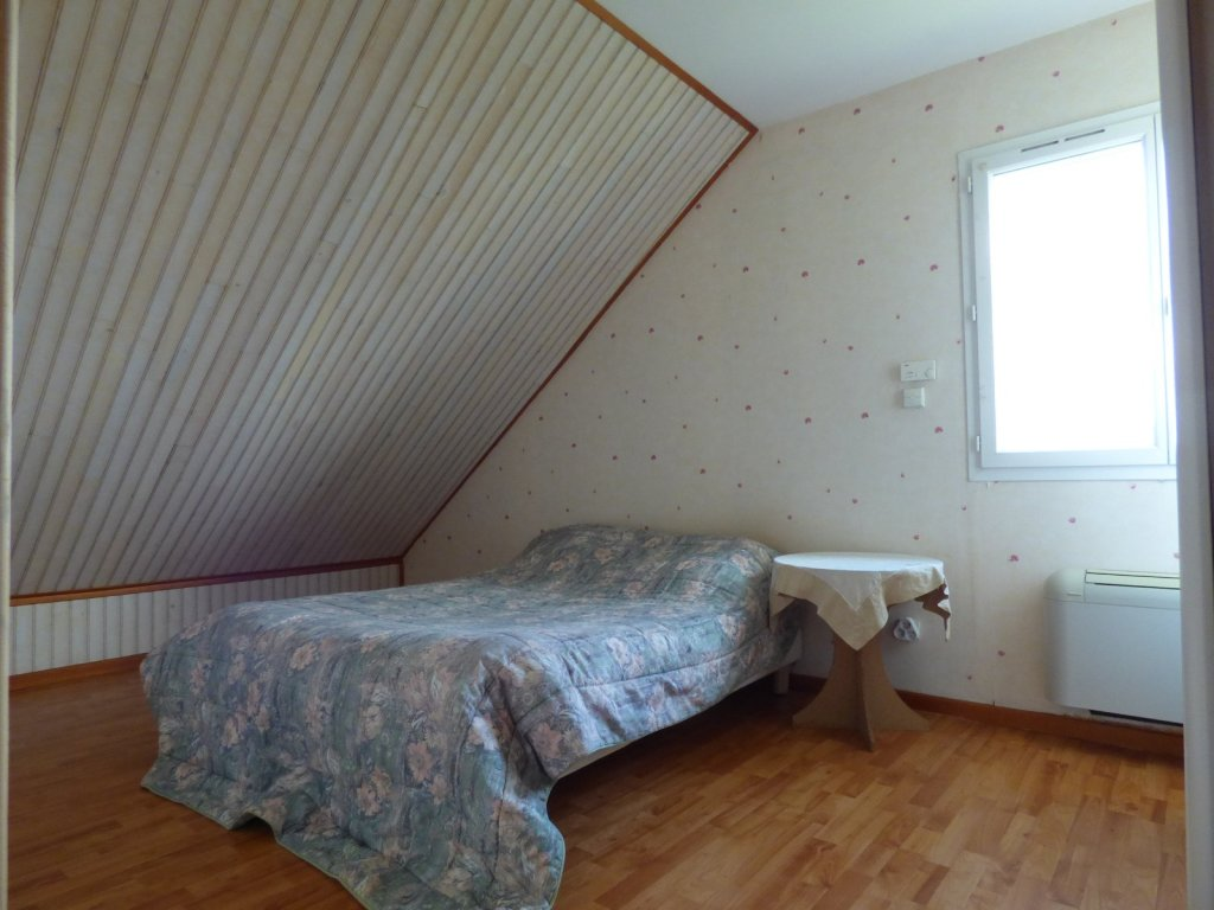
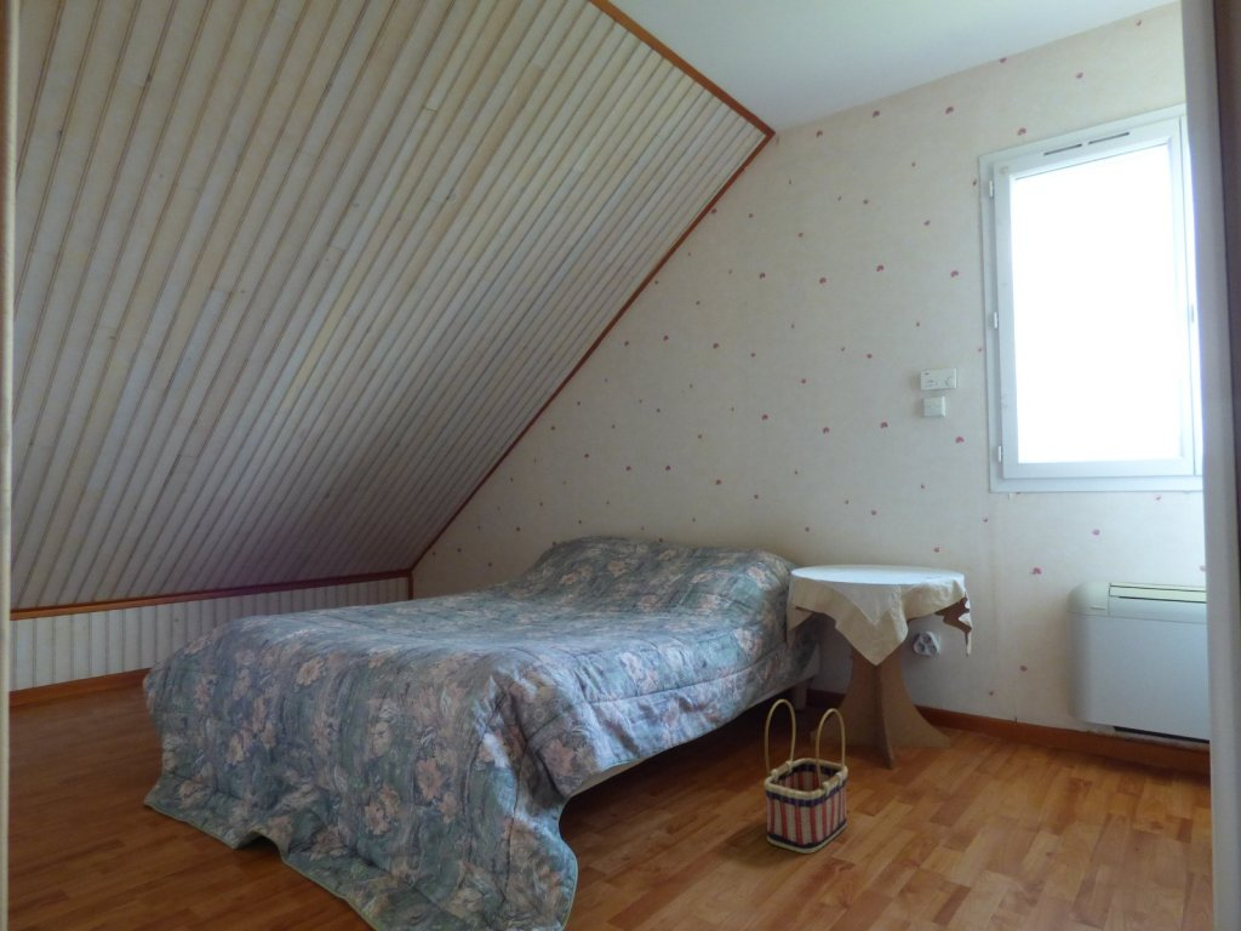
+ basket (806, 767)
